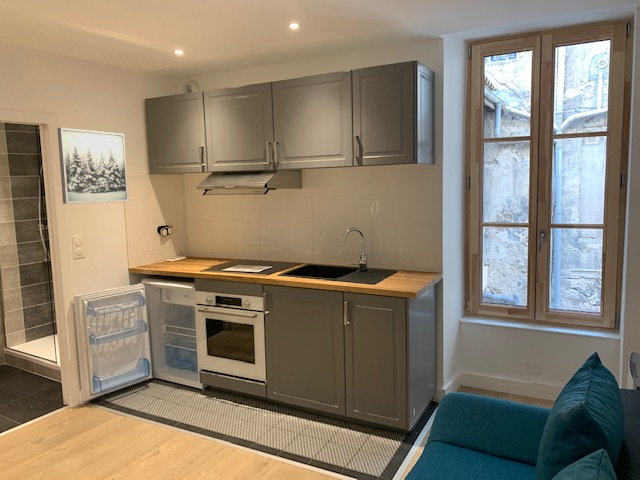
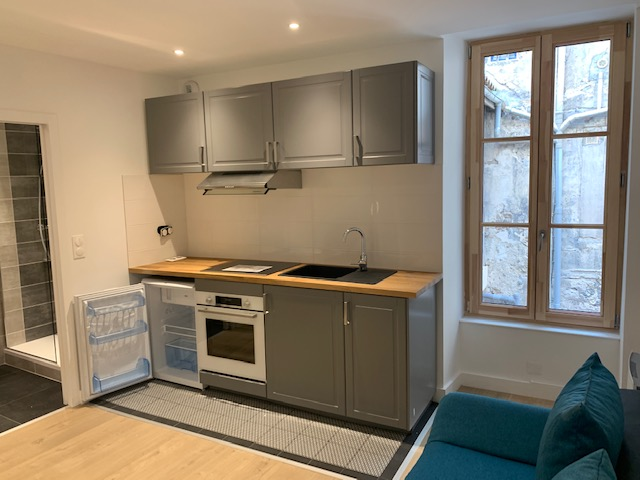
- wall art (95, 167)
